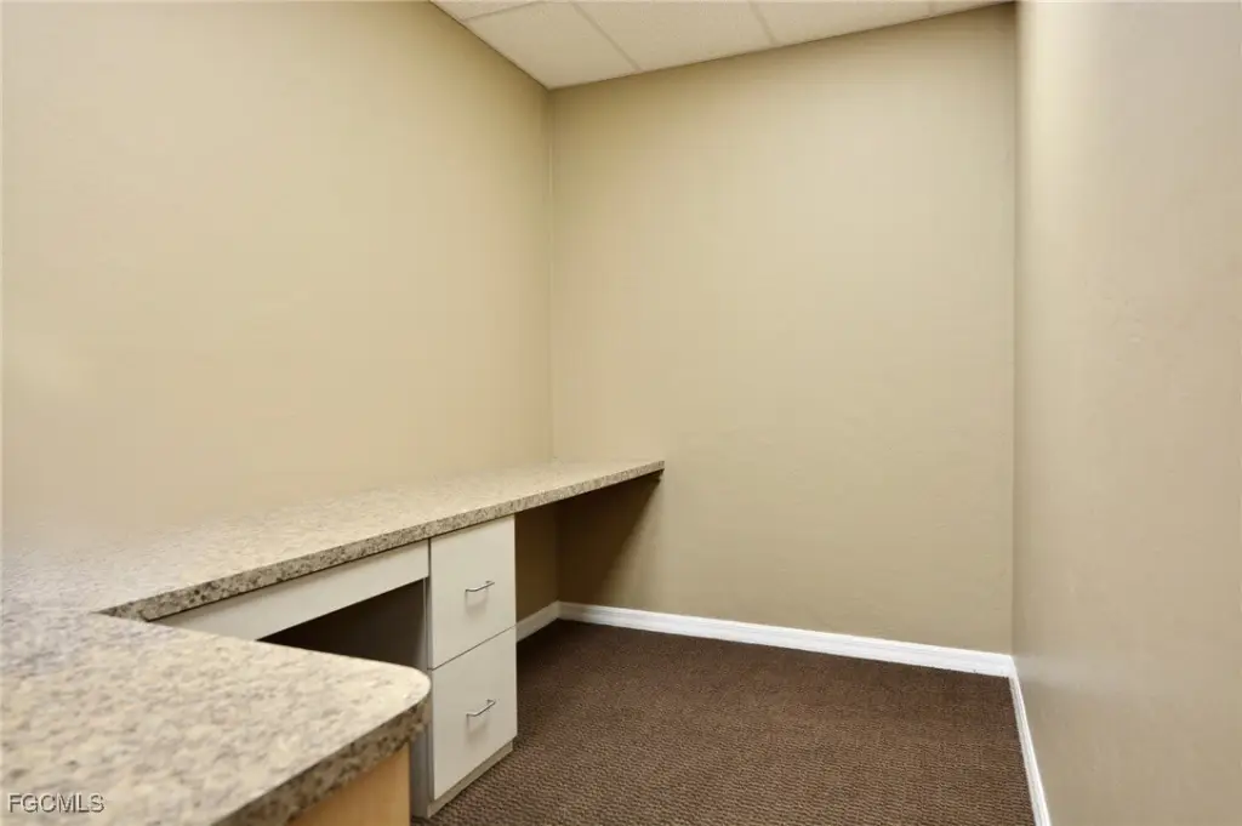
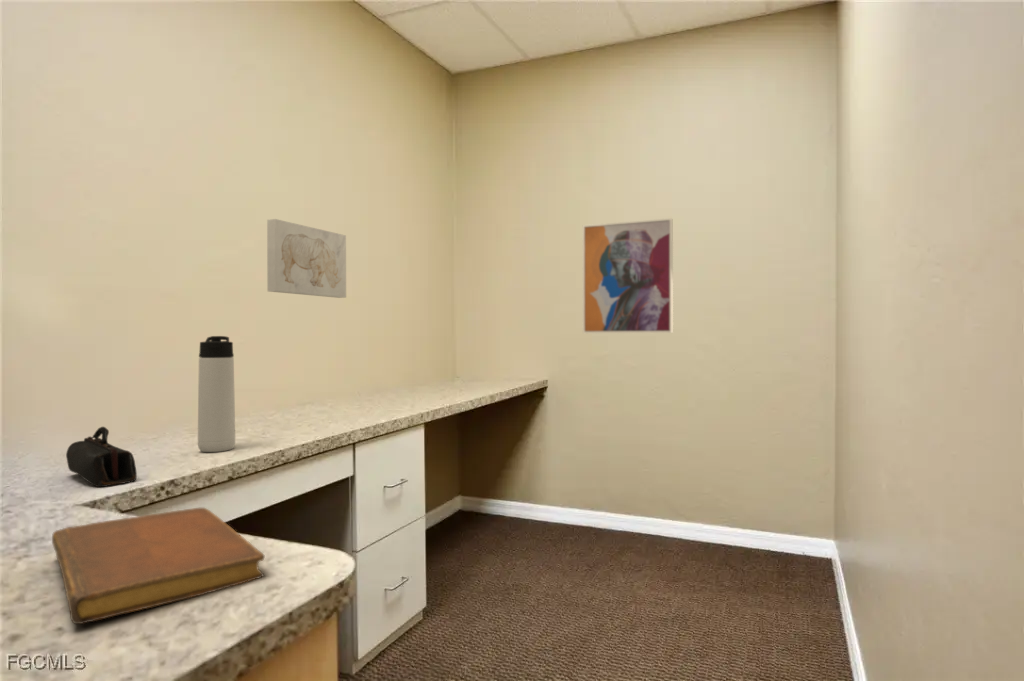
+ pencil case (100, 451)
+ notebook (152, 553)
+ thermos bottle (217, 392)
+ wall art (309, 261)
+ wall art (626, 277)
